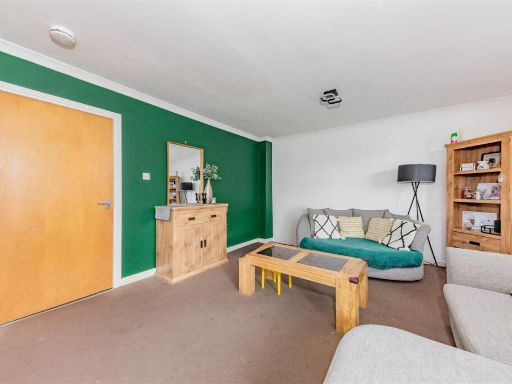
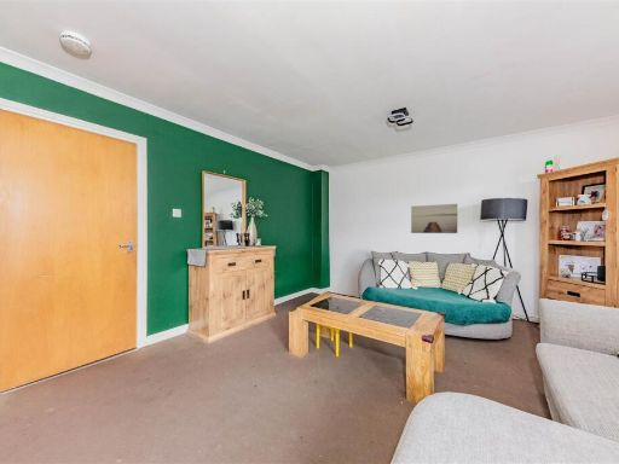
+ wall art (433, 219)
